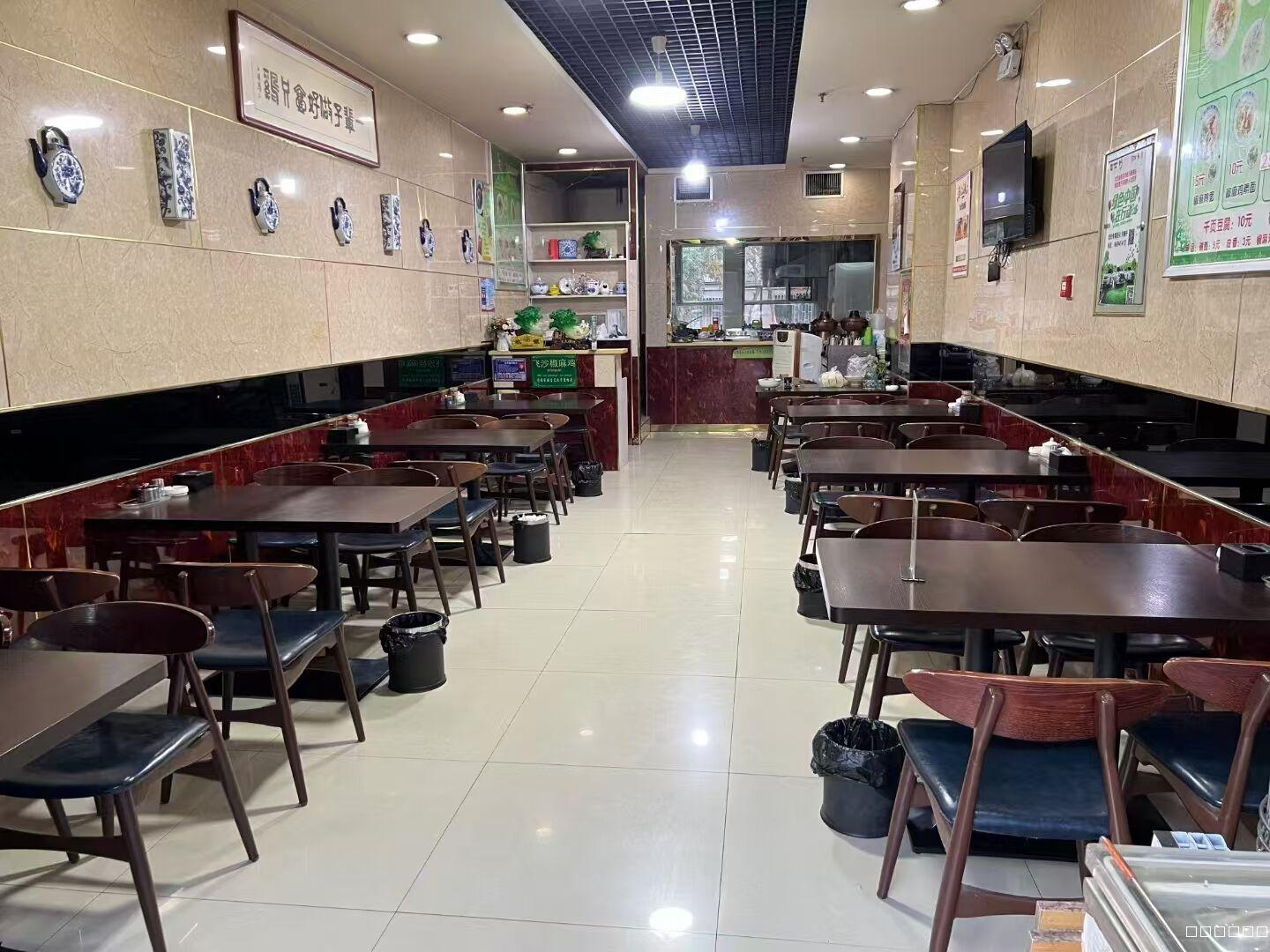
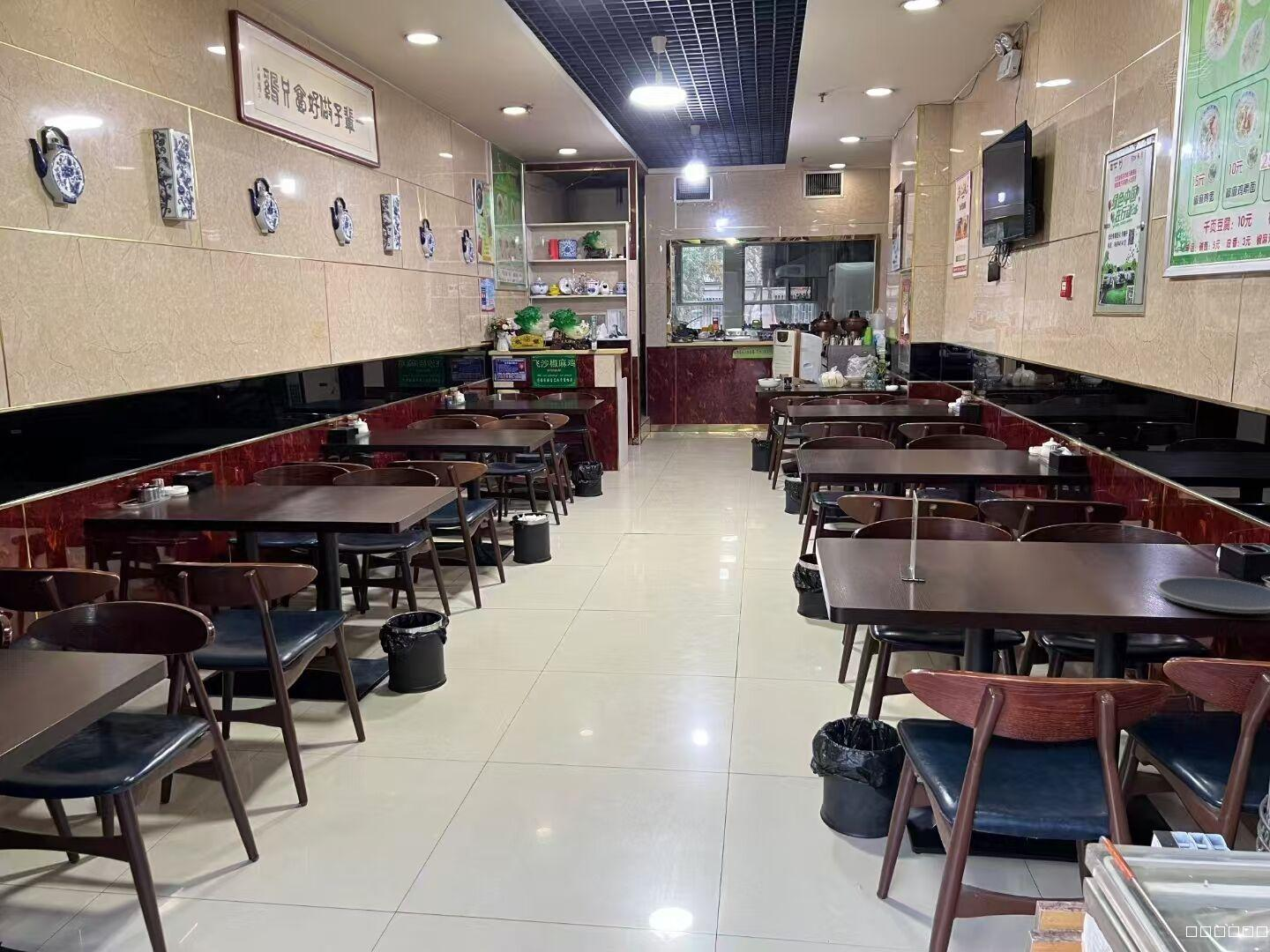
+ plate (1219, 596)
